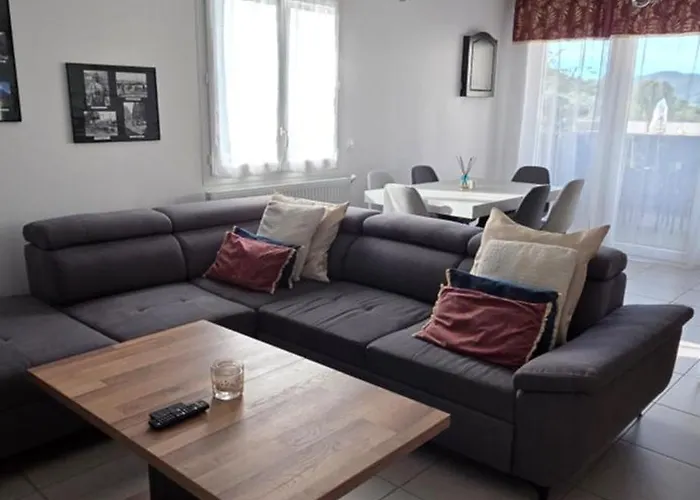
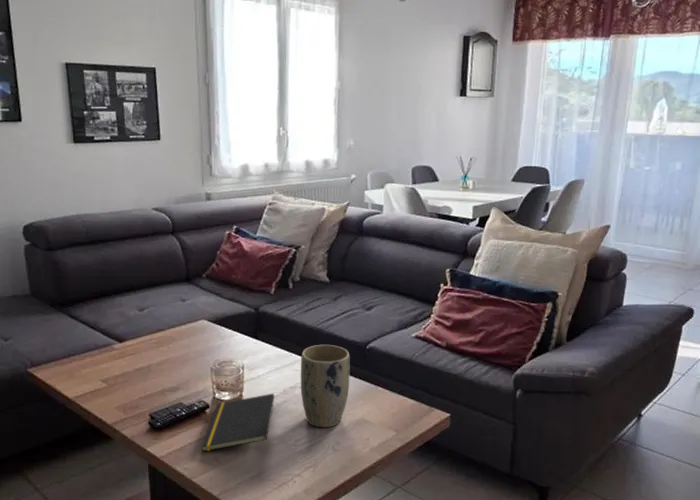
+ plant pot (324, 386)
+ notepad (240, 420)
